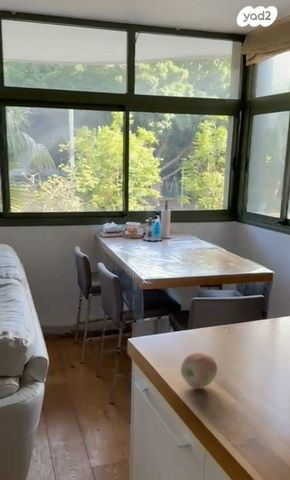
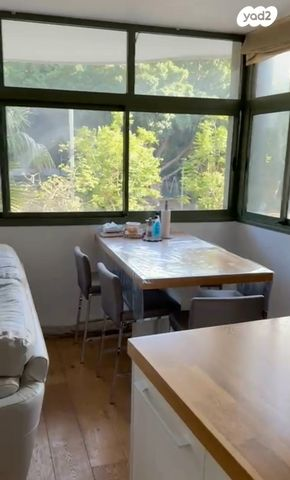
- fruit (200, 369)
